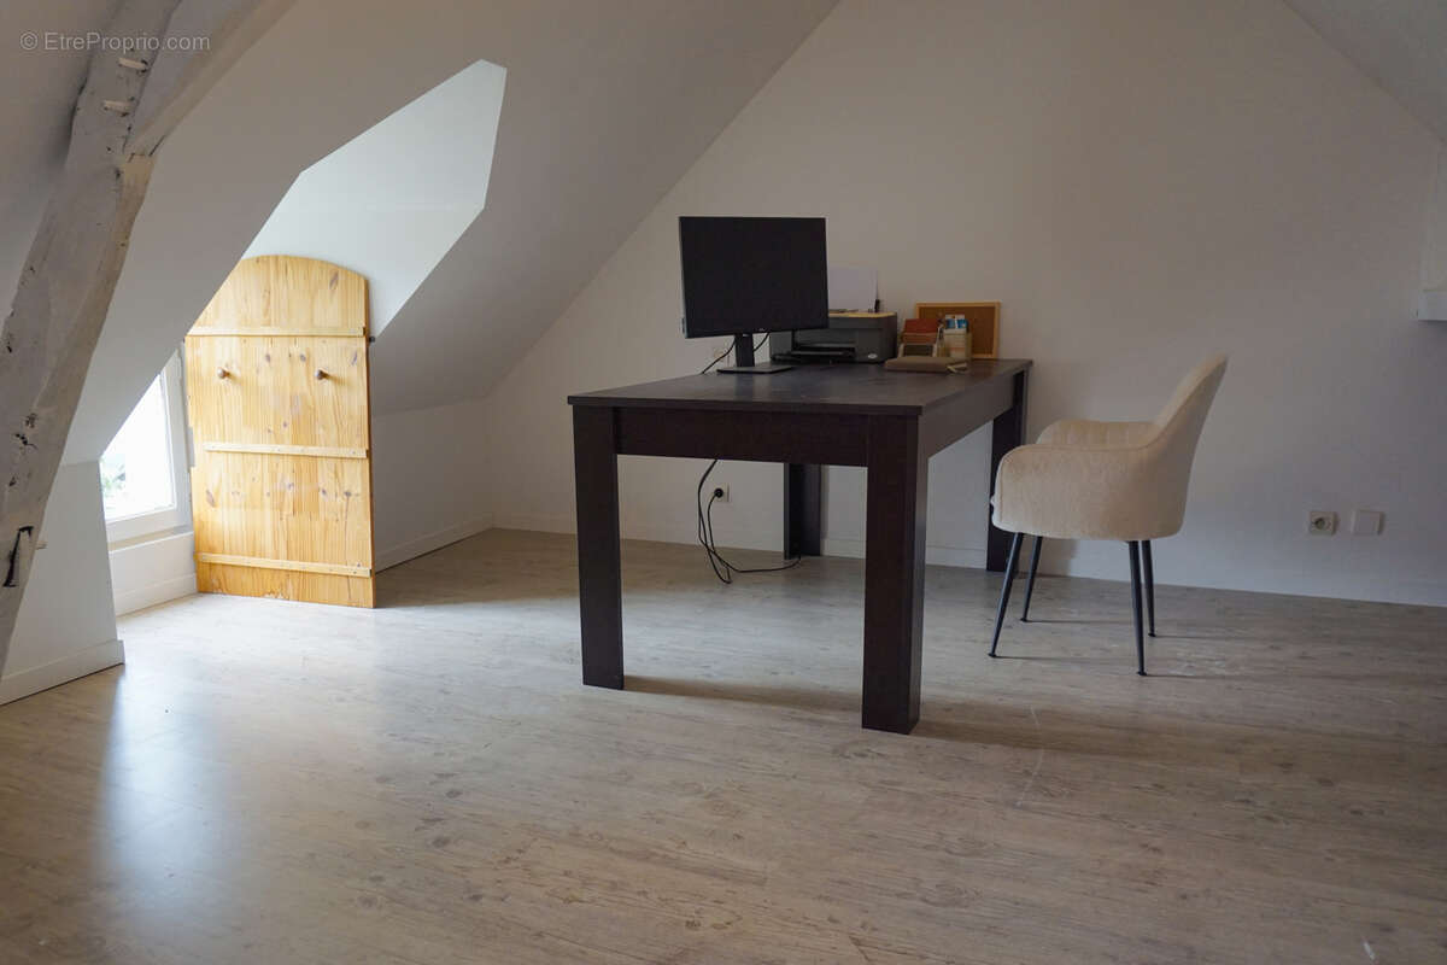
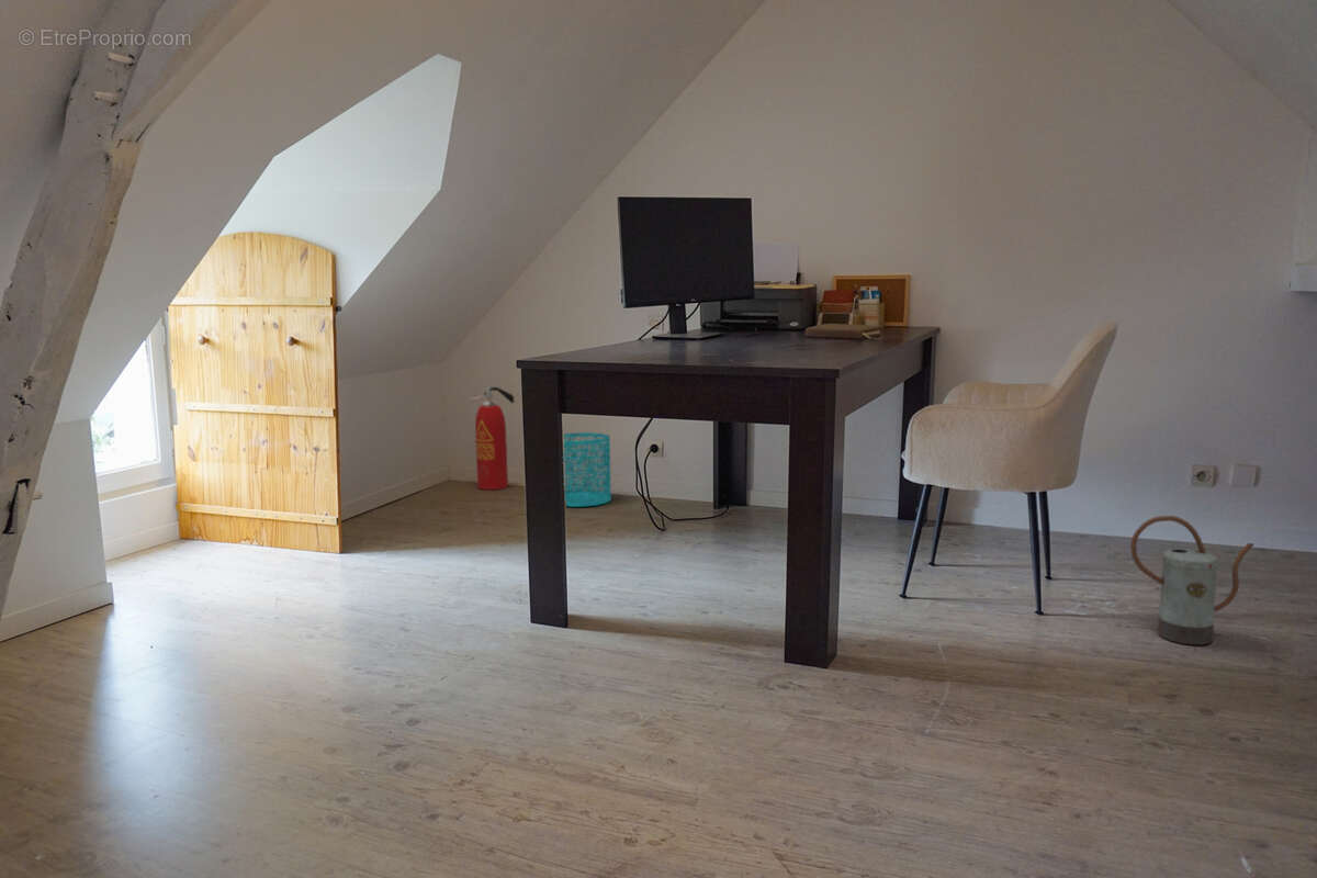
+ fire extinguisher (493, 437)
+ watering can (1190, 576)
+ wastebasket (579, 469)
